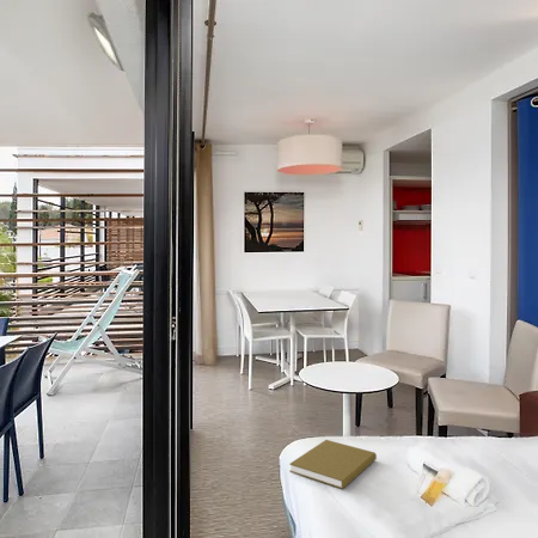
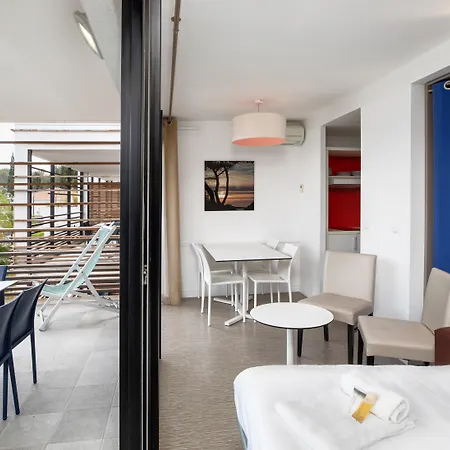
- book (334, 461)
